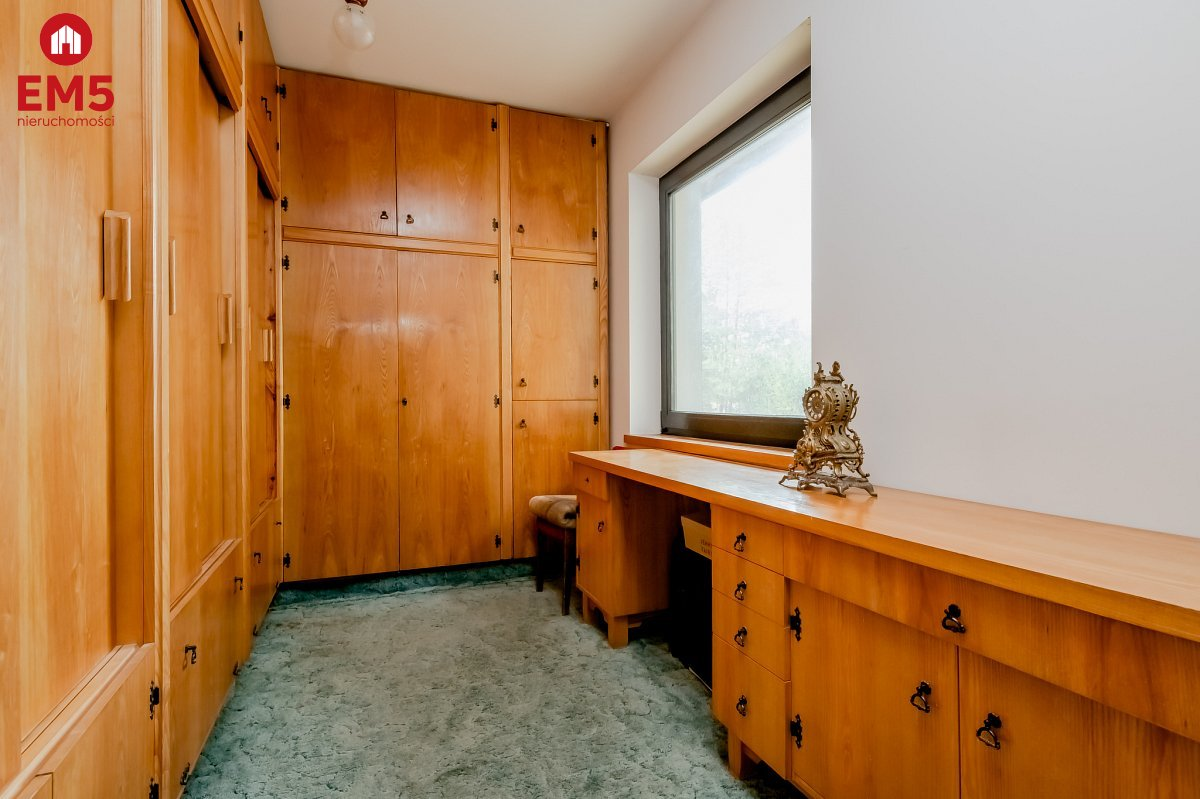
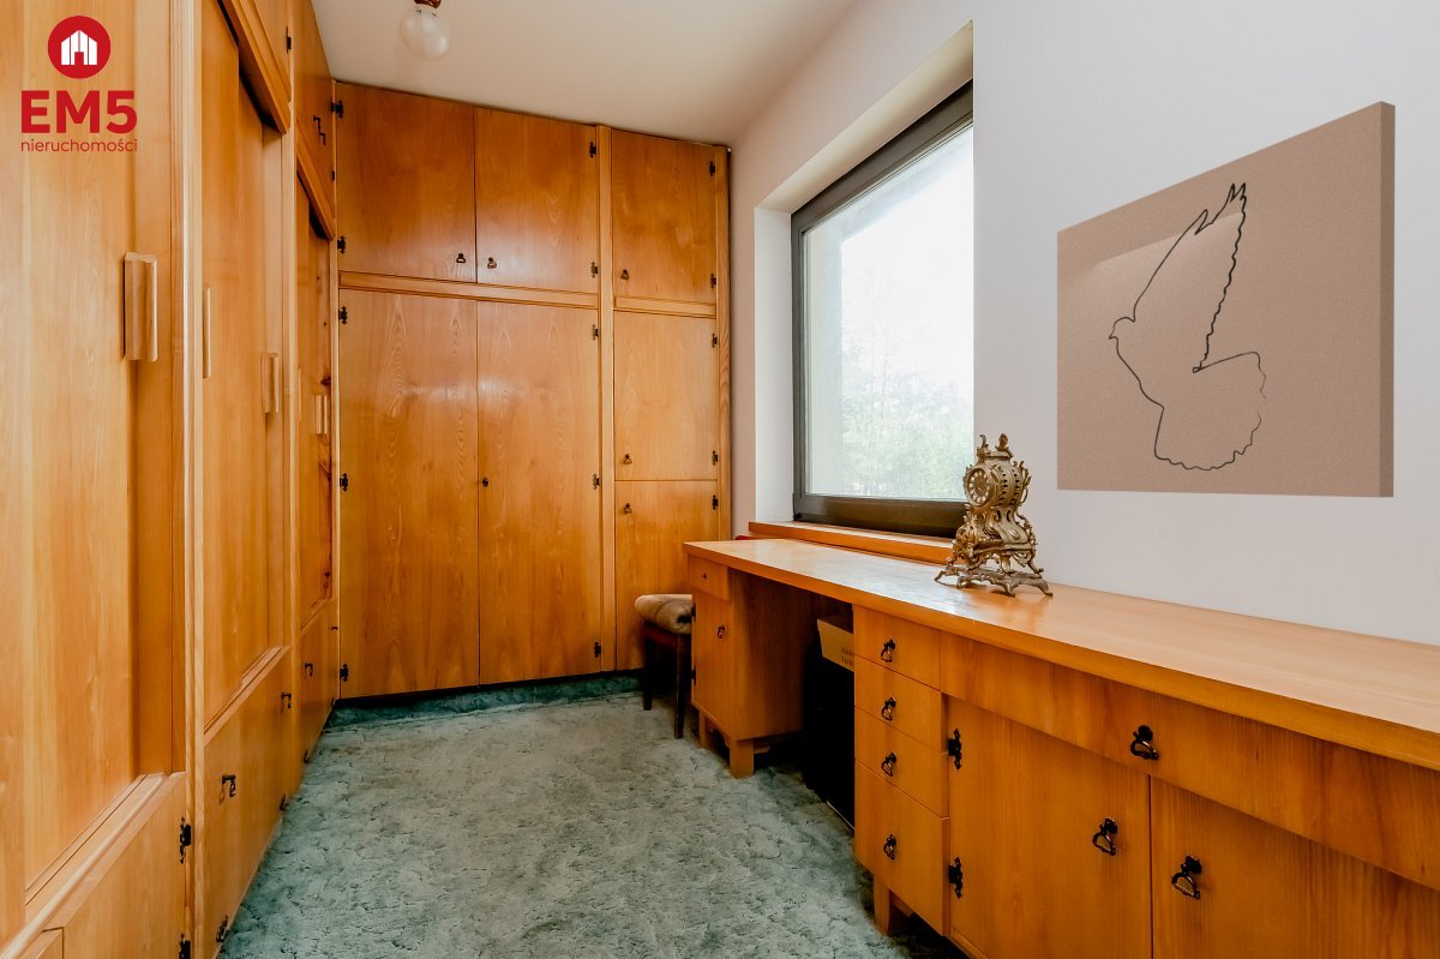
+ wall art (1190, 337)
